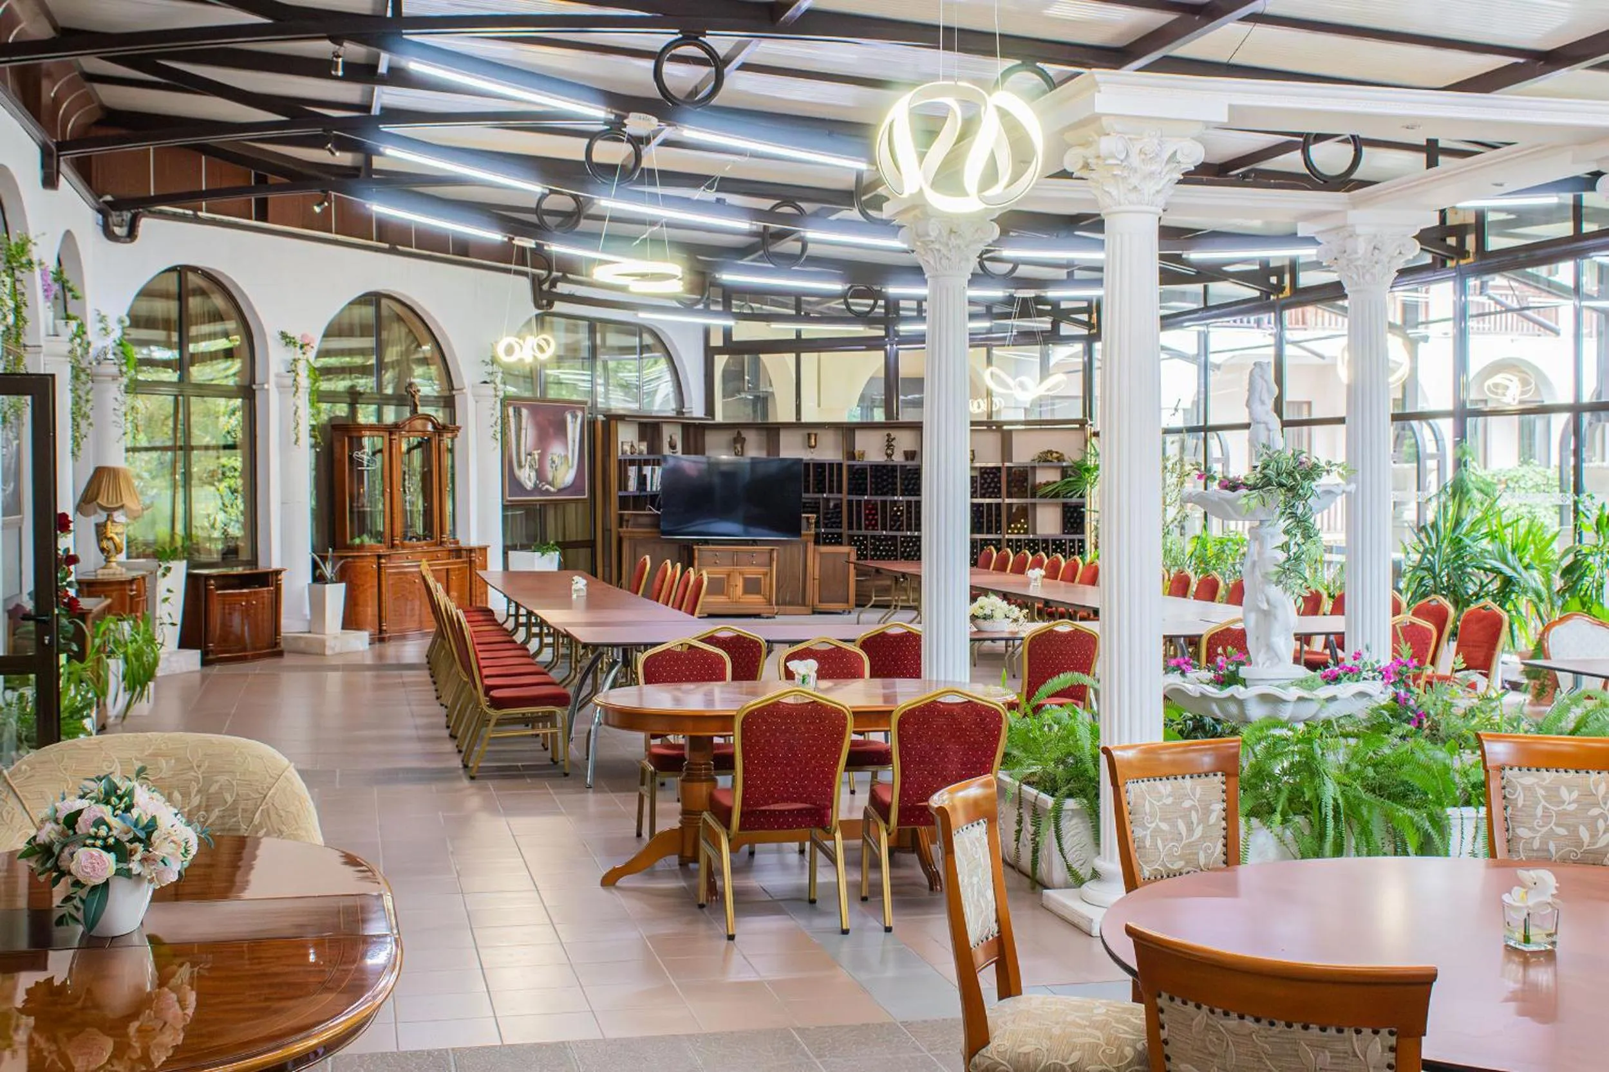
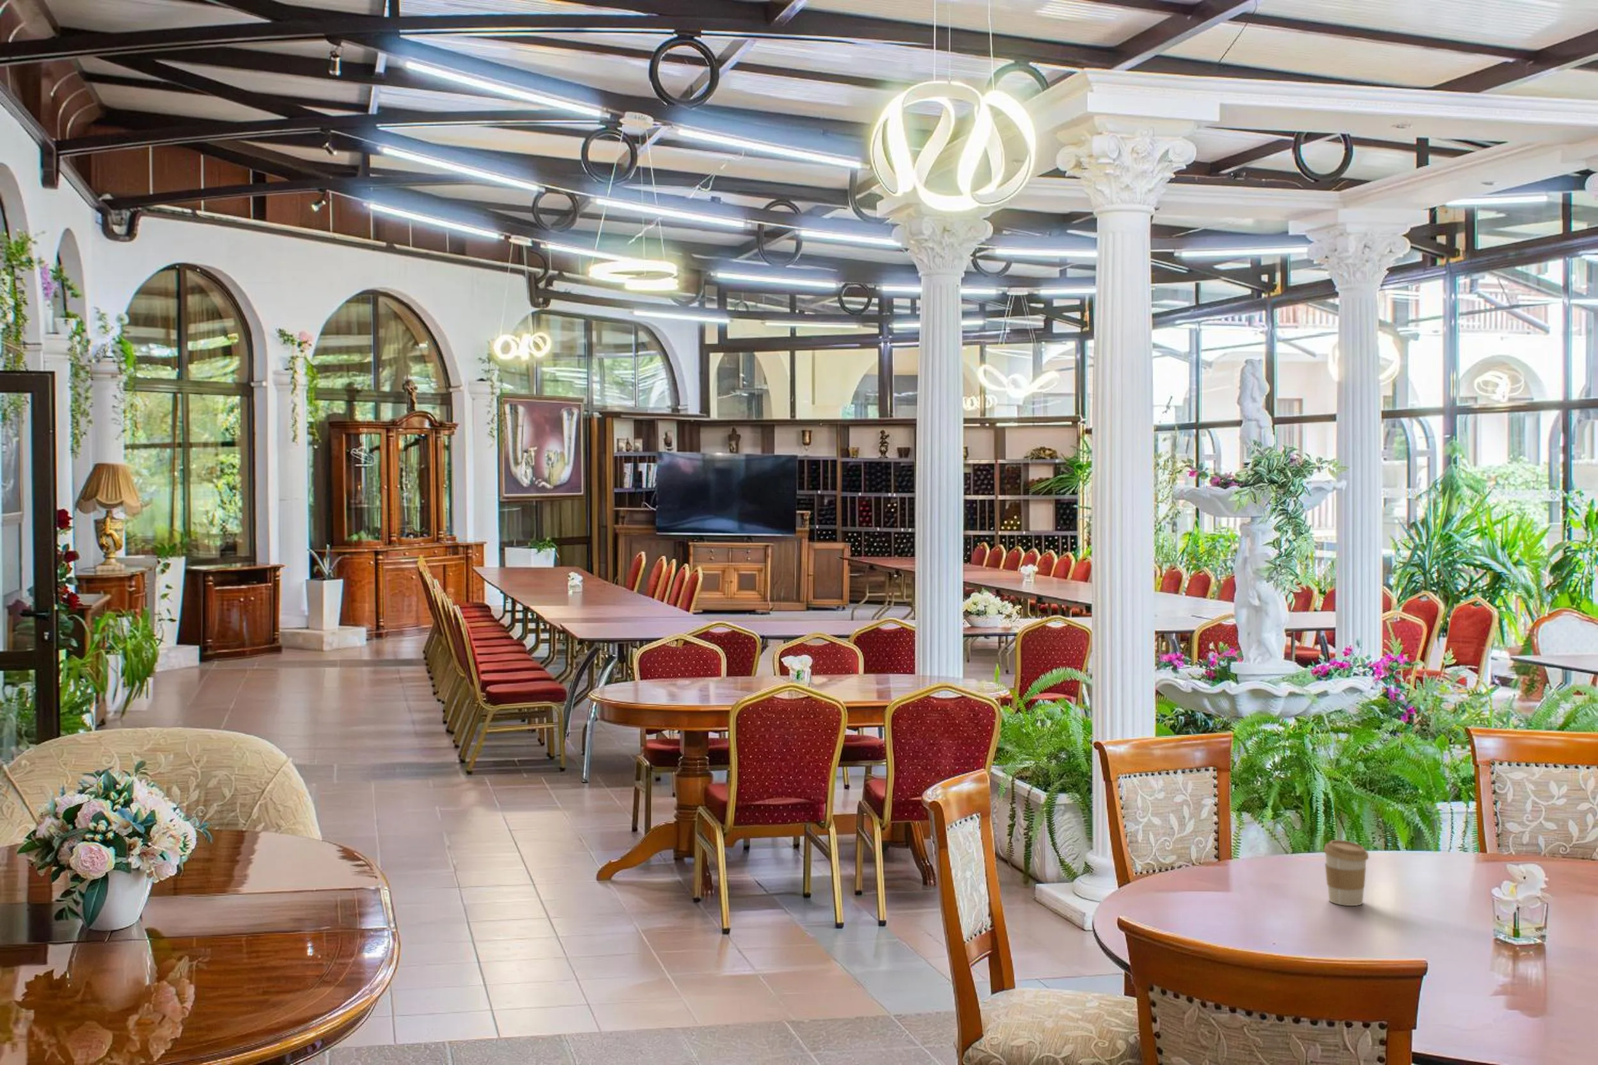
+ coffee cup (1346, 872)
